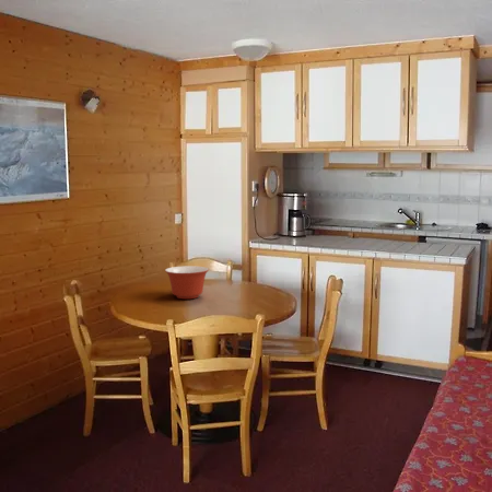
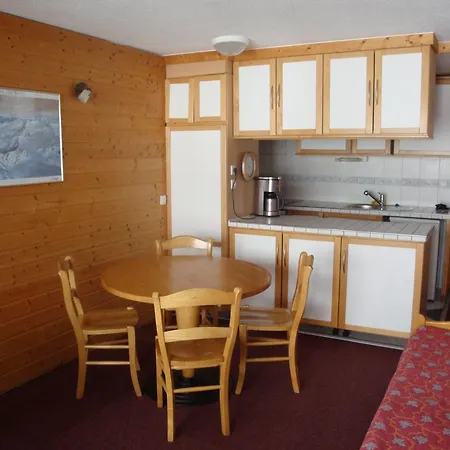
- mixing bowl (187, 282)
